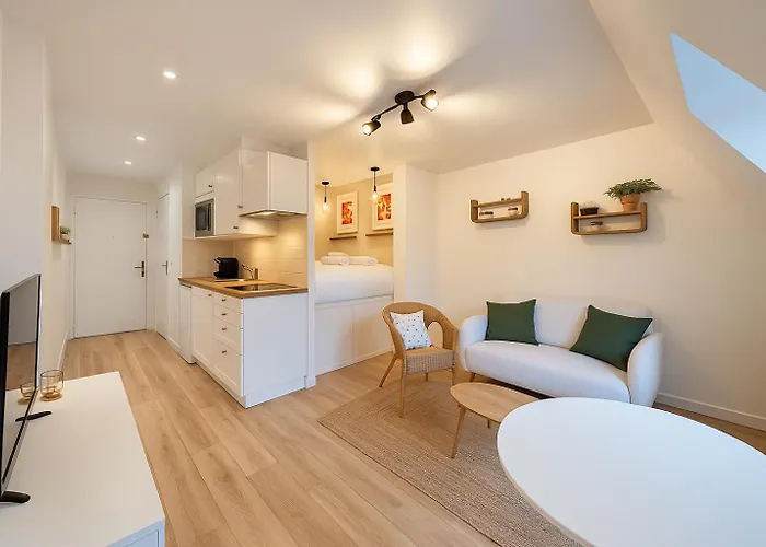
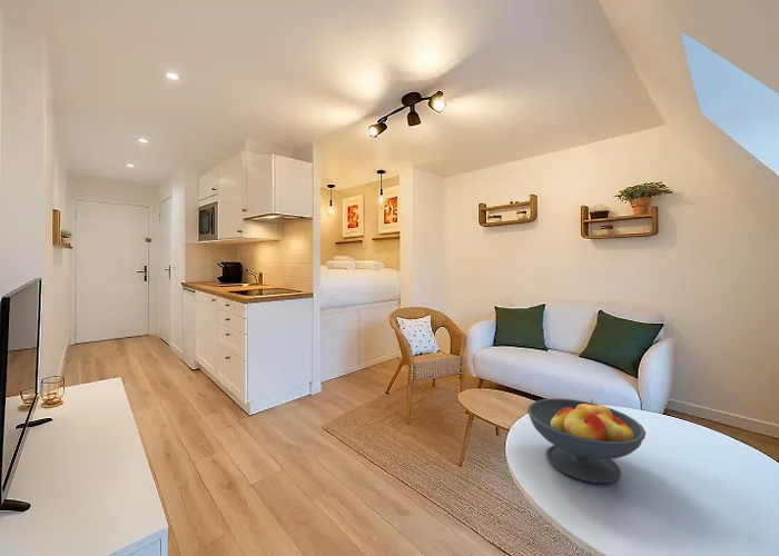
+ fruit bowl (581, 431)
